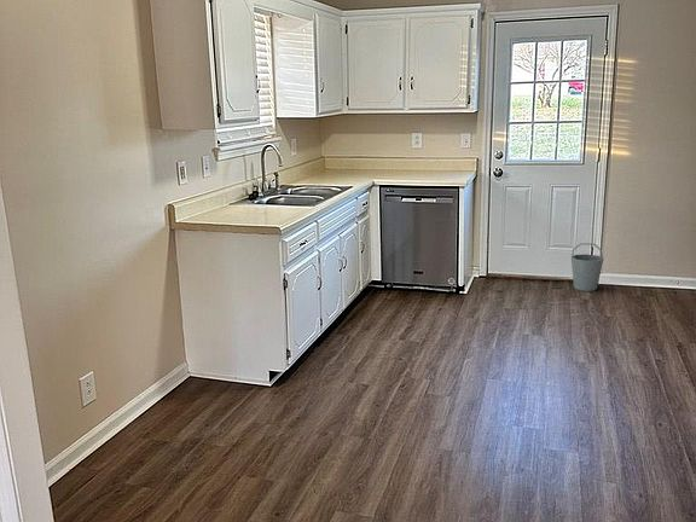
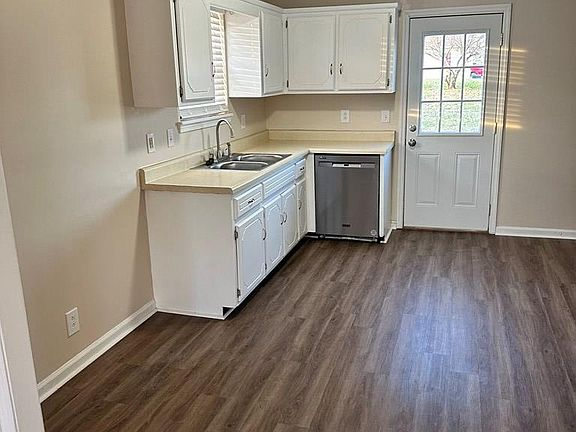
- bucket (586, 266)
